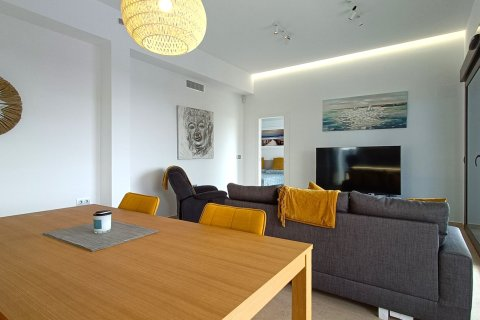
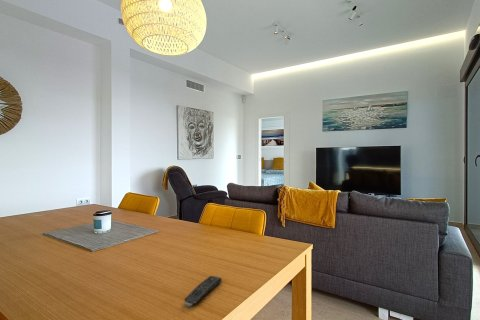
+ remote control (203, 289)
